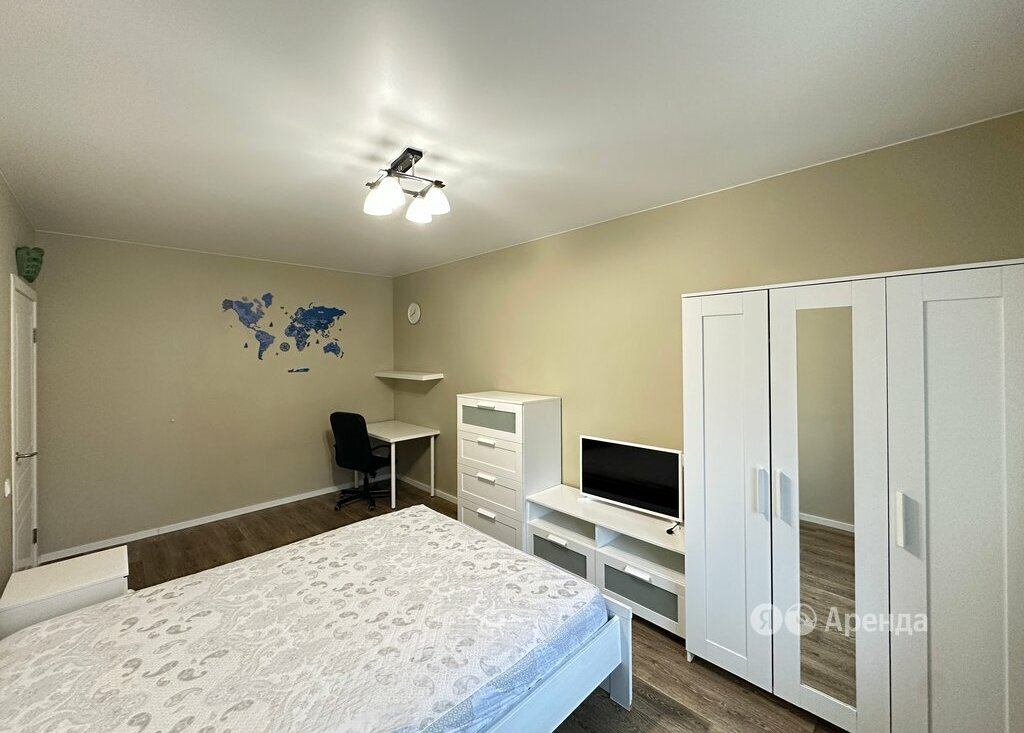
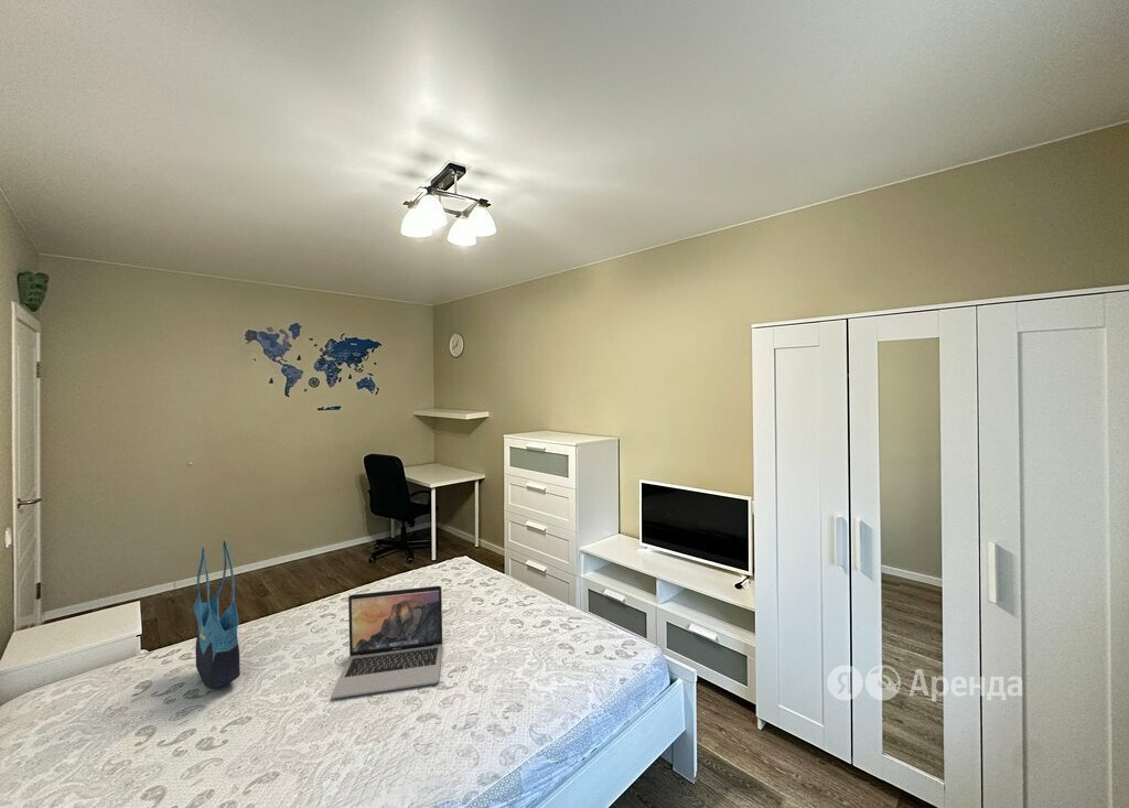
+ tote bag (216, 612)
+ laptop (390, 637)
